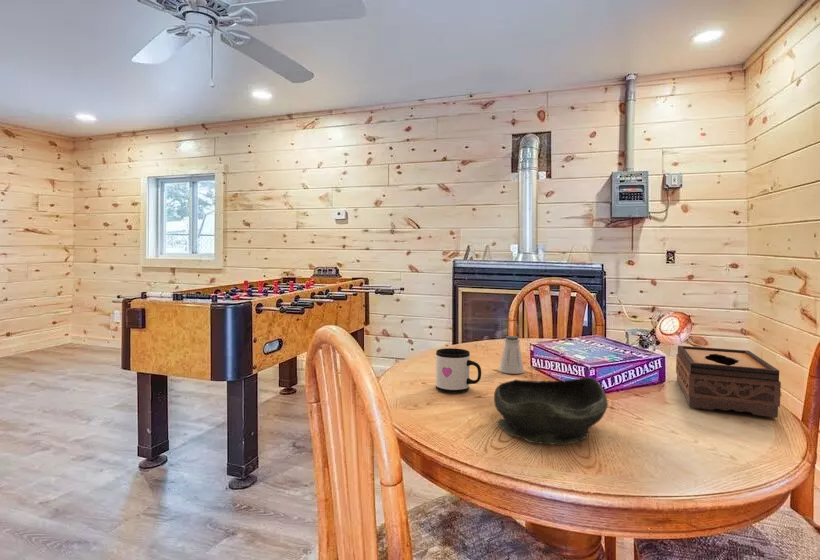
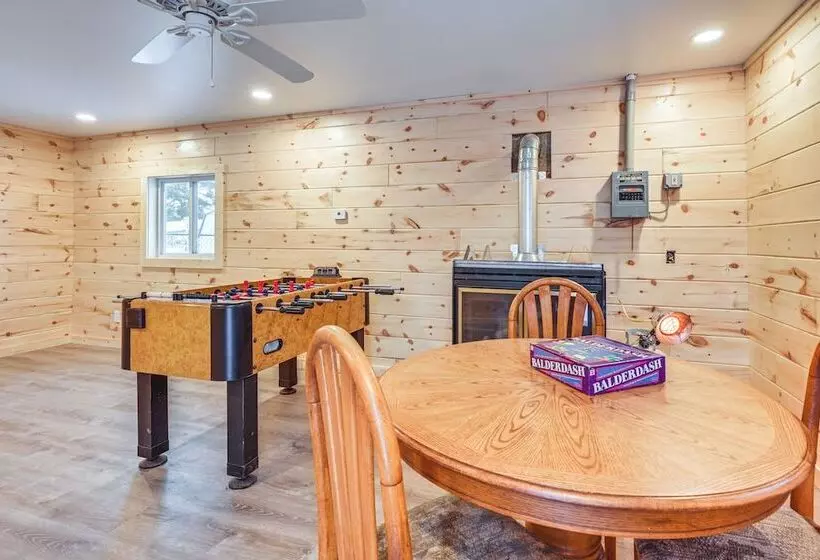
- mug (458, 370)
- bowl (549, 404)
- tissue box (721, 376)
- saltshaker (511, 353)
